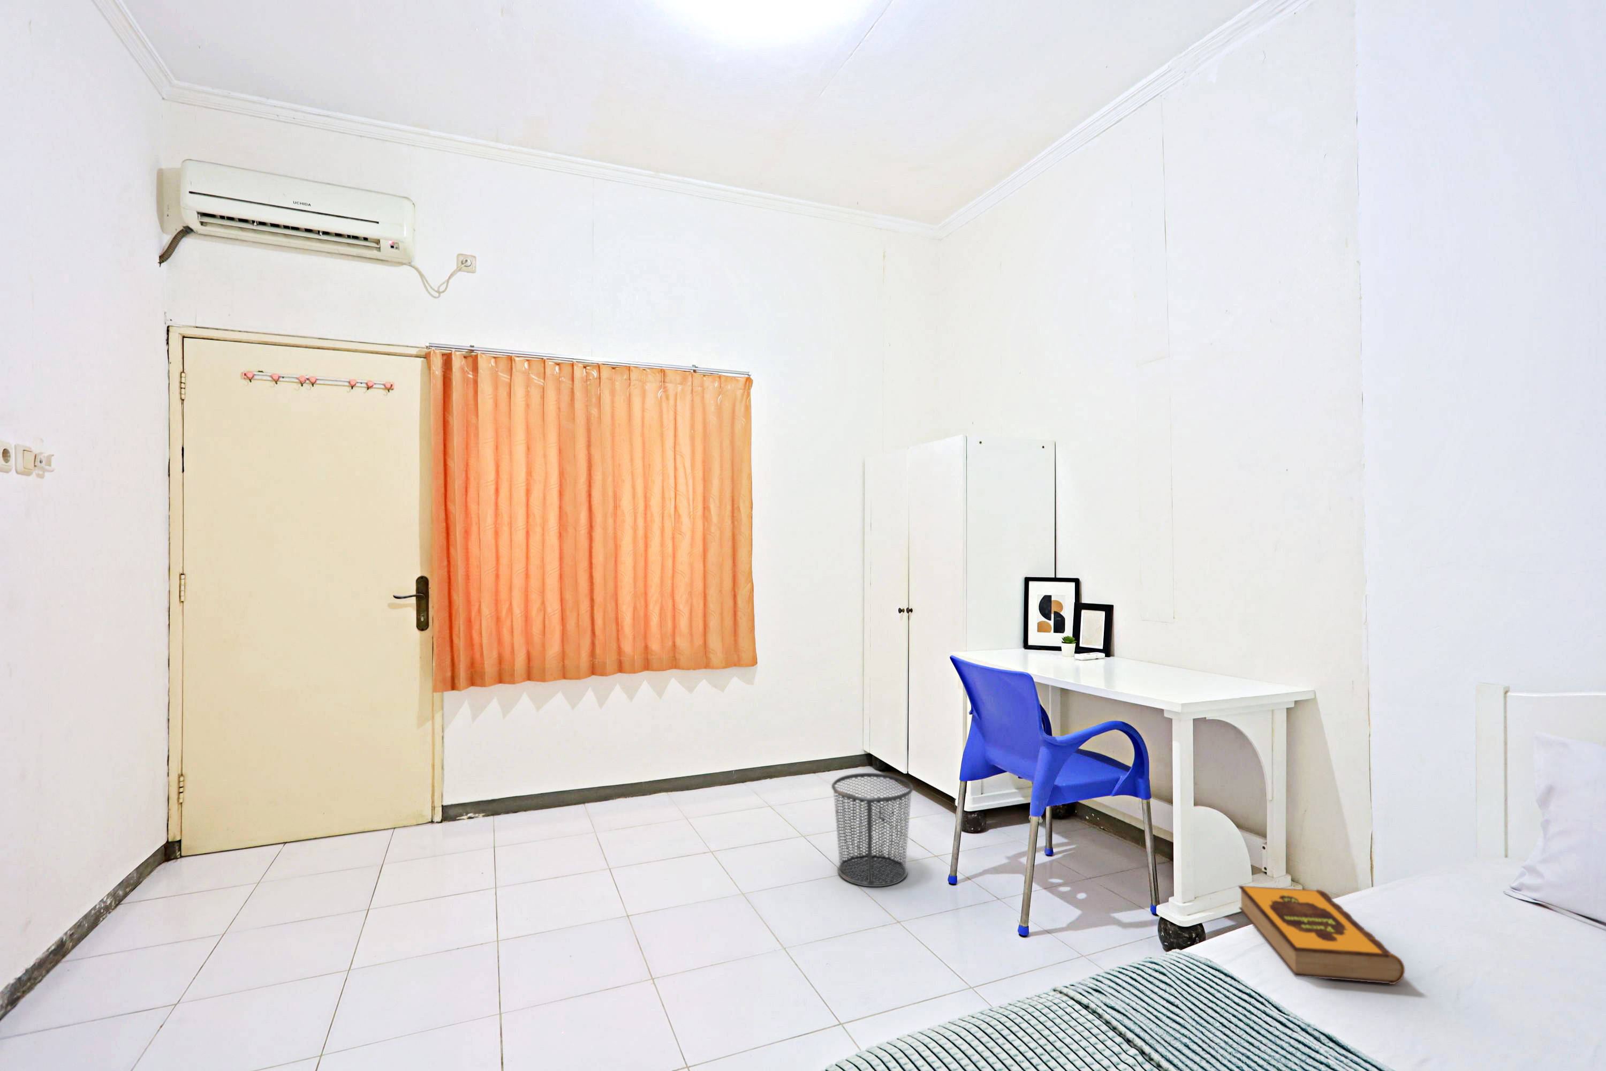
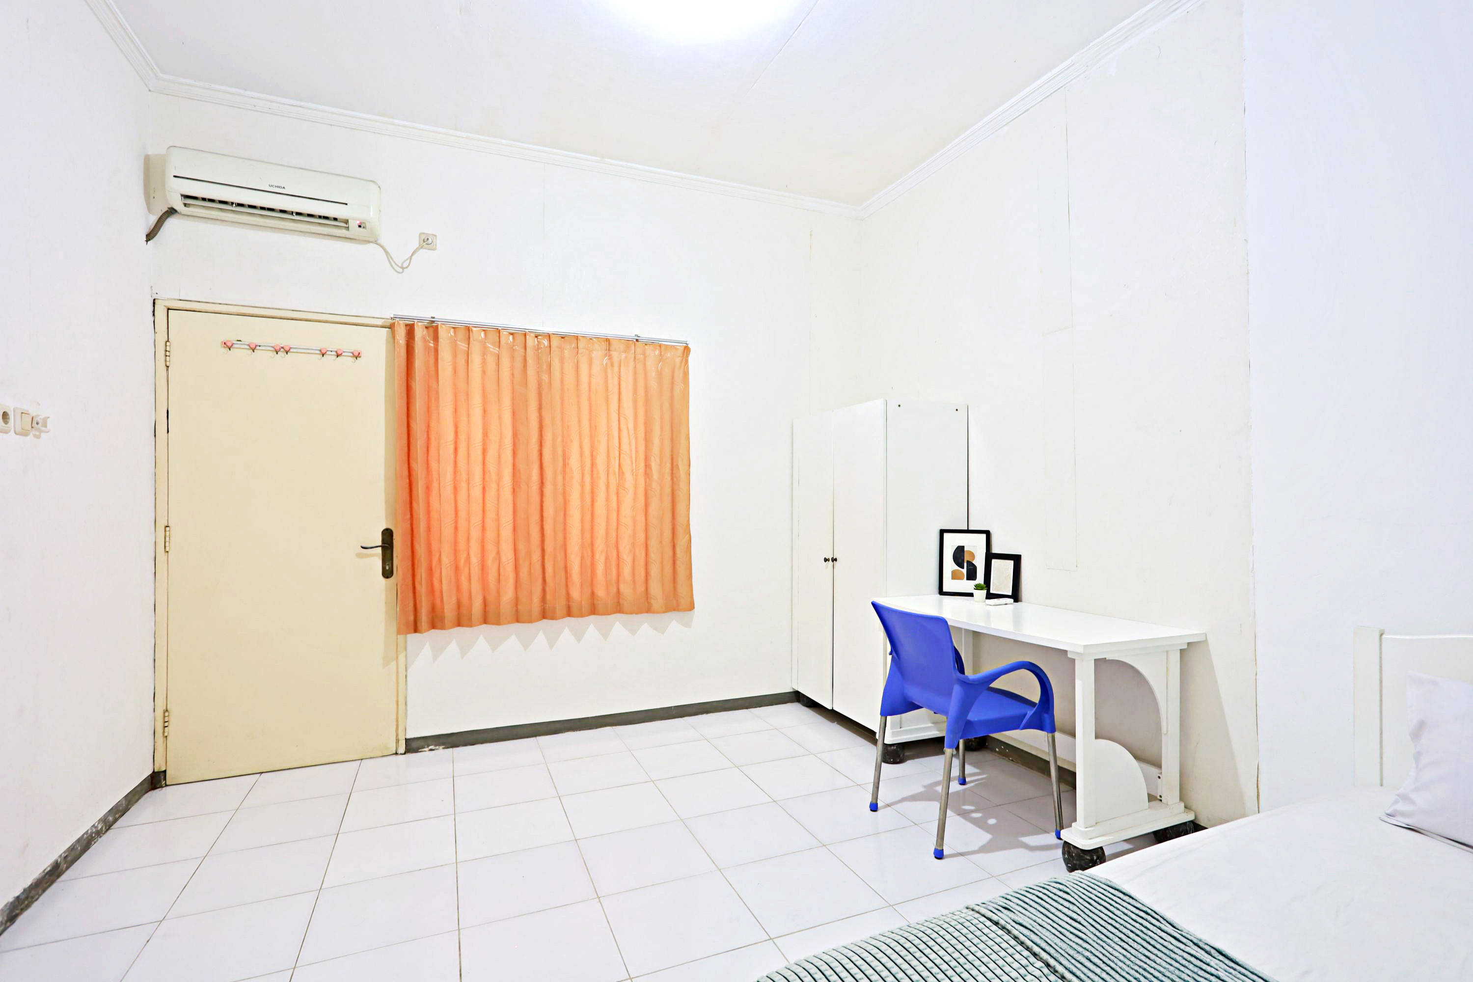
- hardback book (1314, 930)
- waste bin (872, 828)
